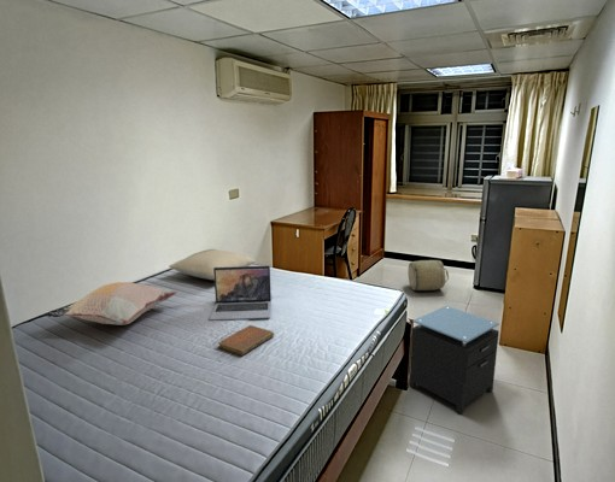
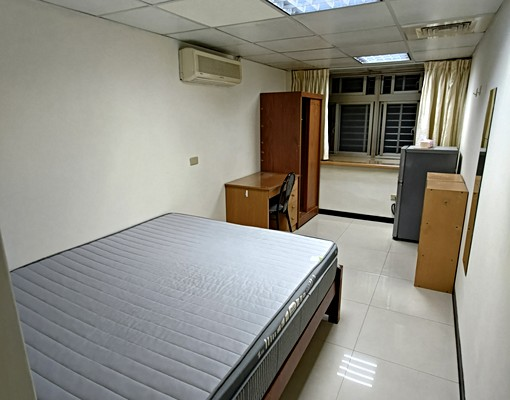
- nightstand (452, 355)
- notebook (246, 339)
- basket (428, 274)
- decorative pillow (115, 302)
- pillow (212, 264)
- laptop (240, 292)
